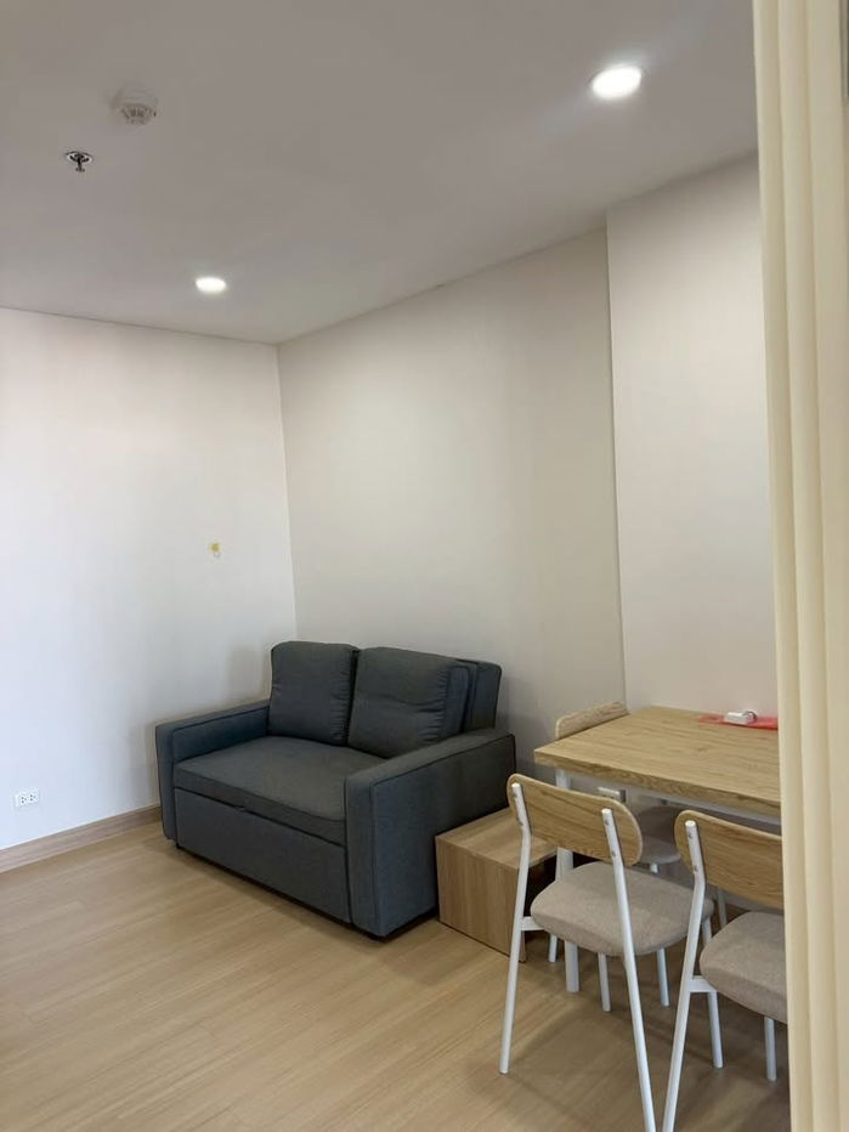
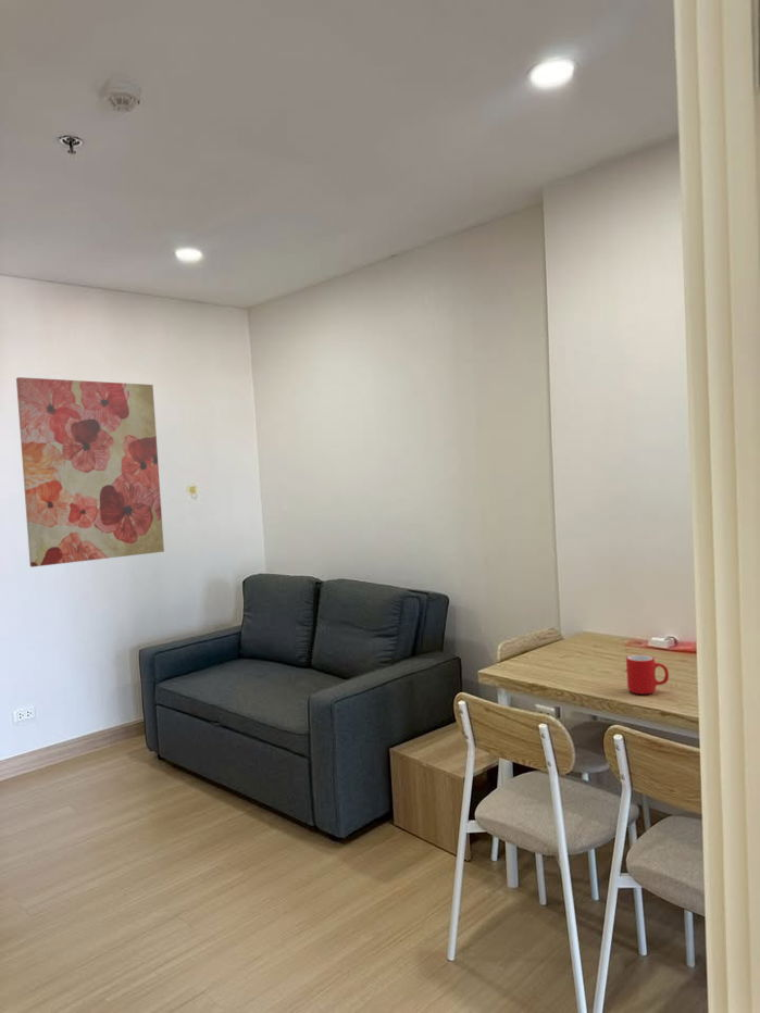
+ cup (647, 674)
+ wall art (95, 470)
